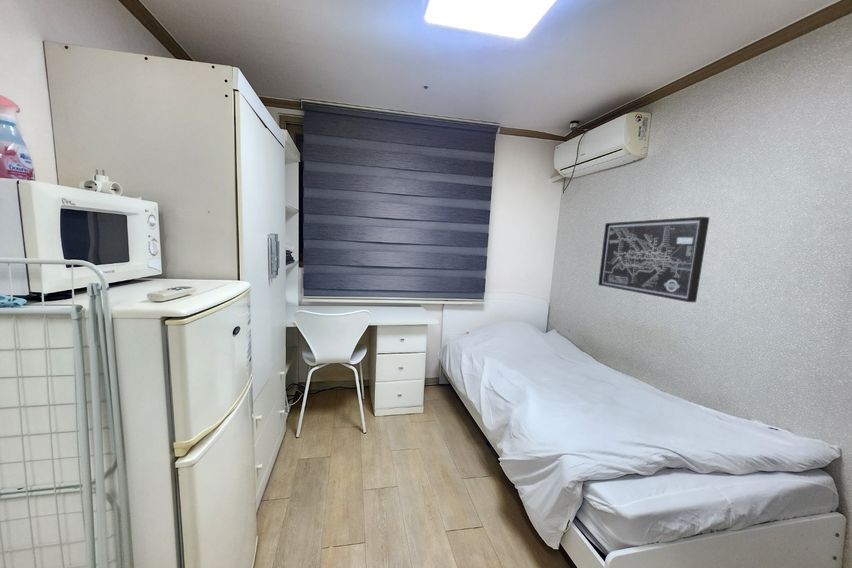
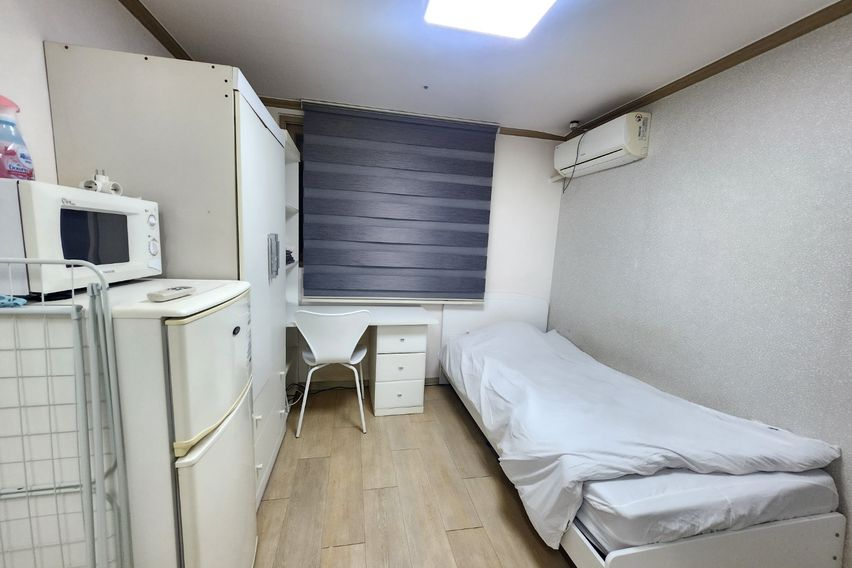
- wall art (644, 257)
